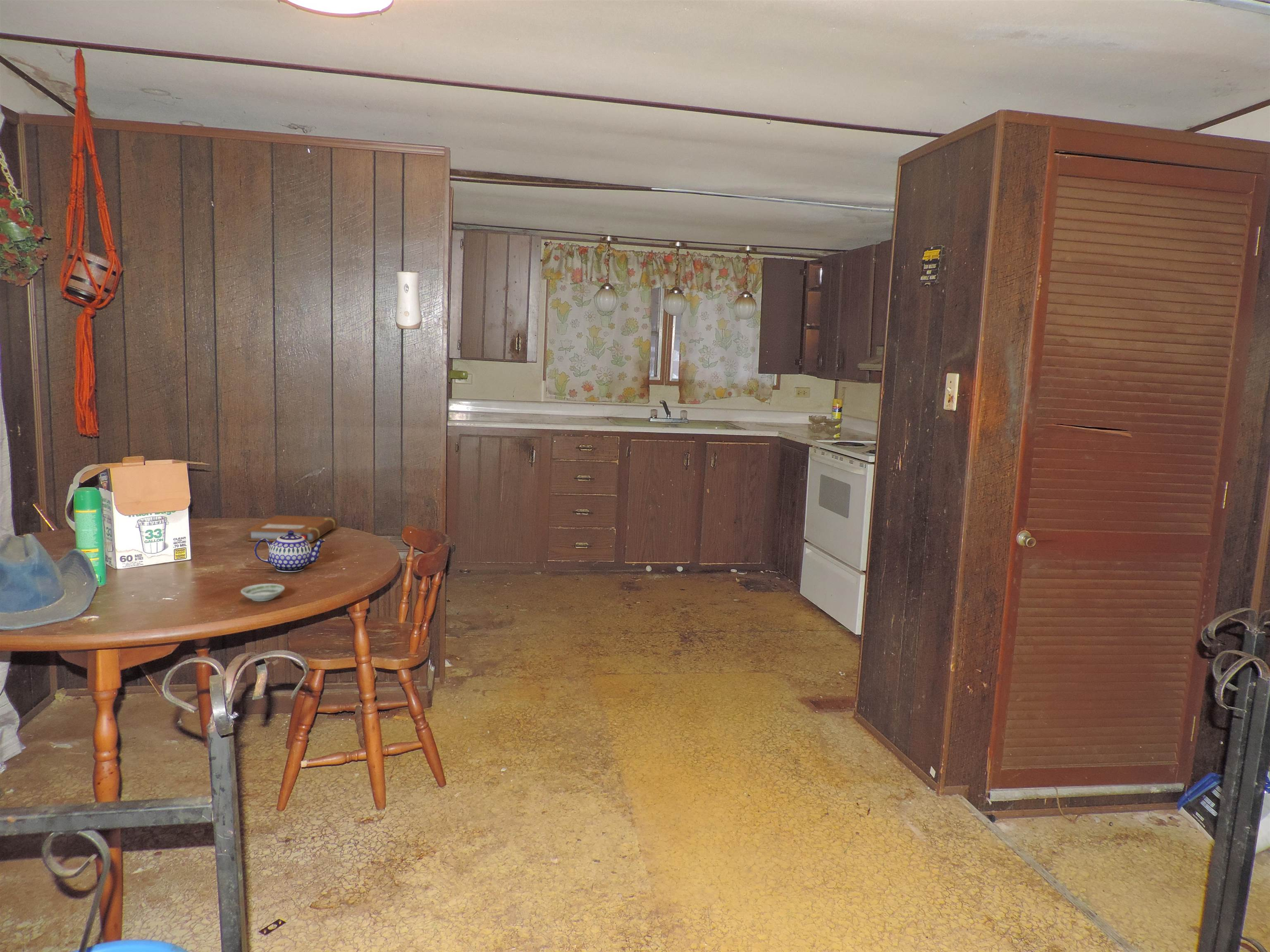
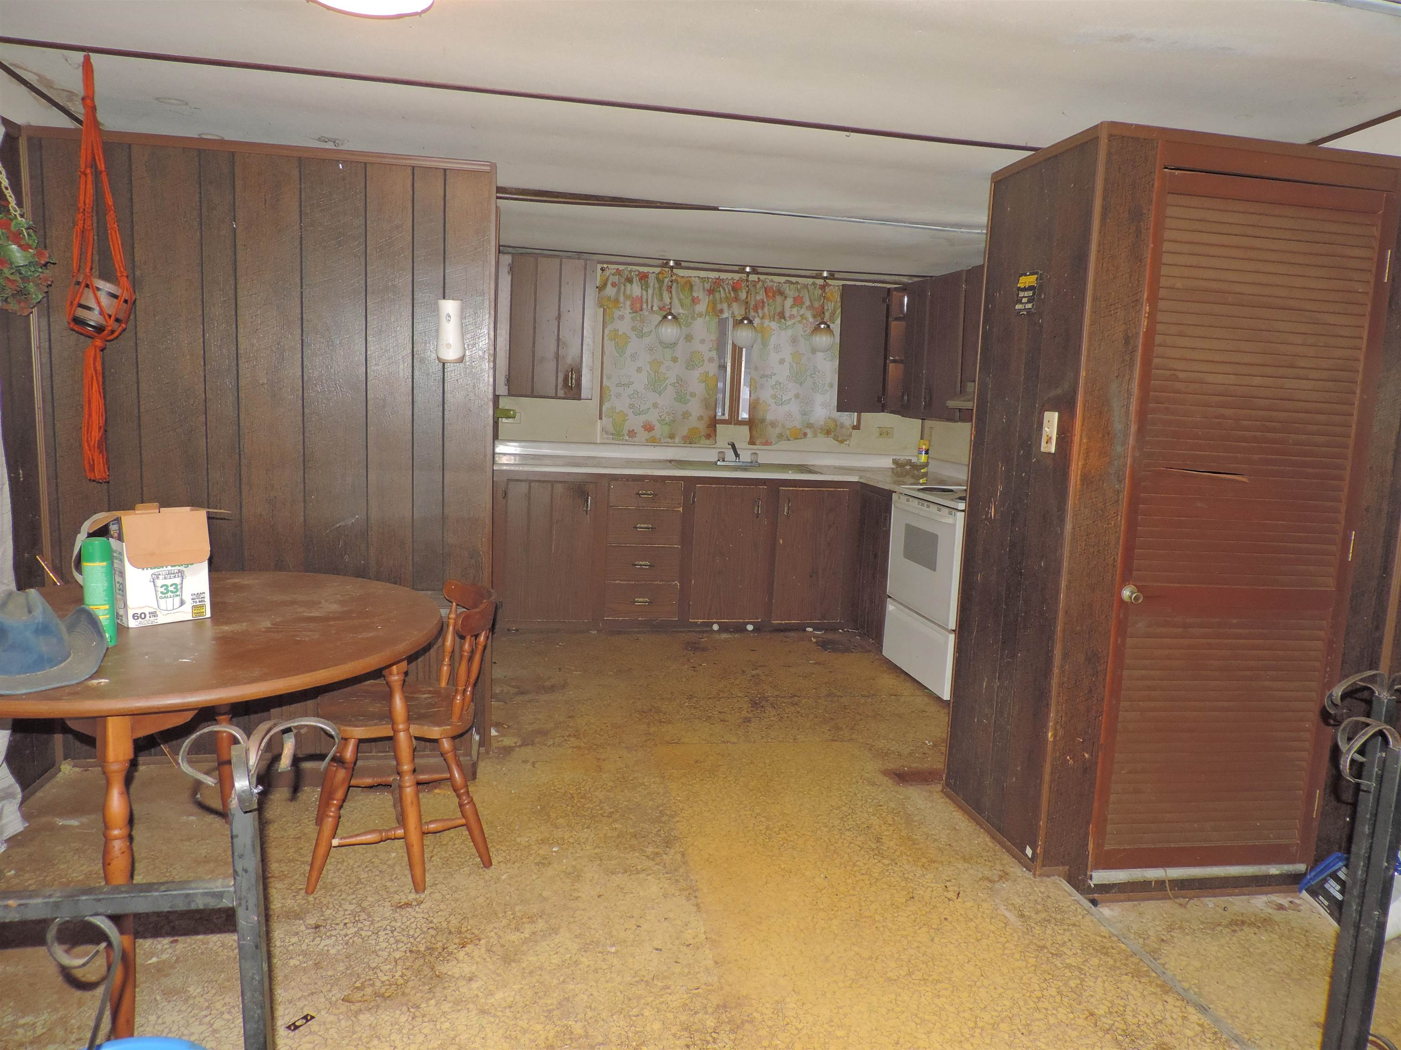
- notebook (294, 528)
- saucer (263, 593)
- teapot (290, 550)
